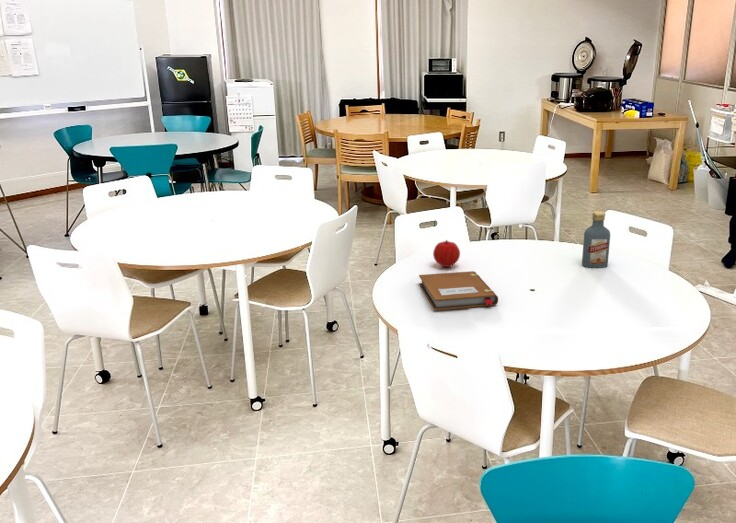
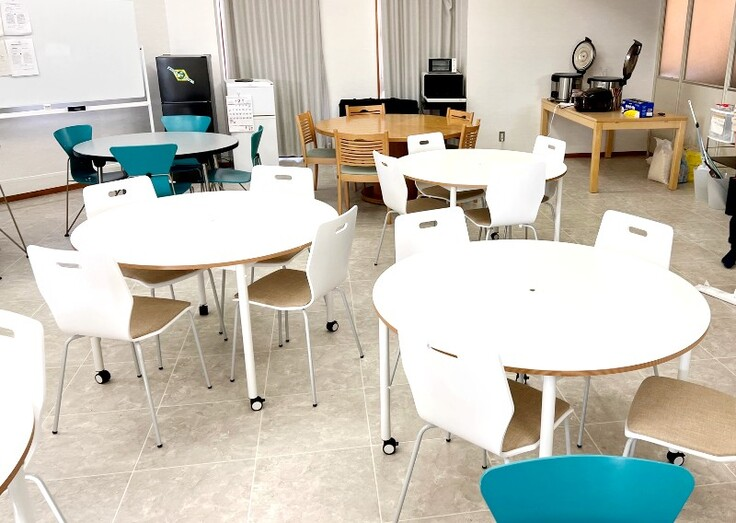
- vodka (596, 239)
- fruit (446, 253)
- notebook (457, 290)
